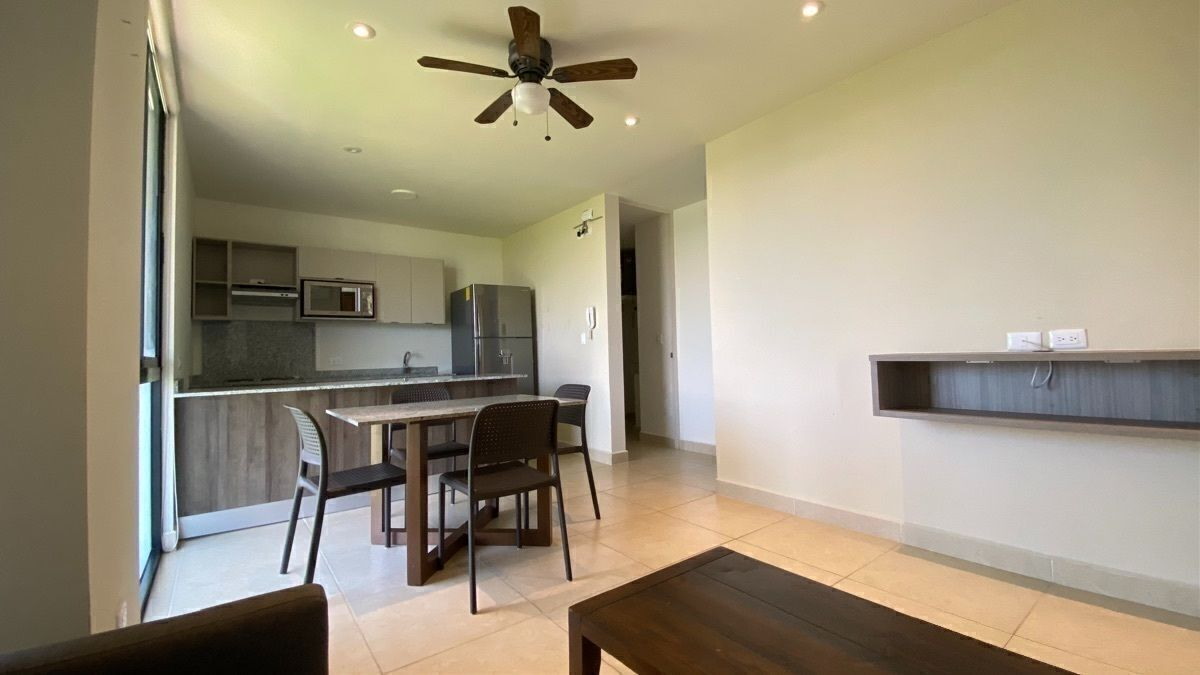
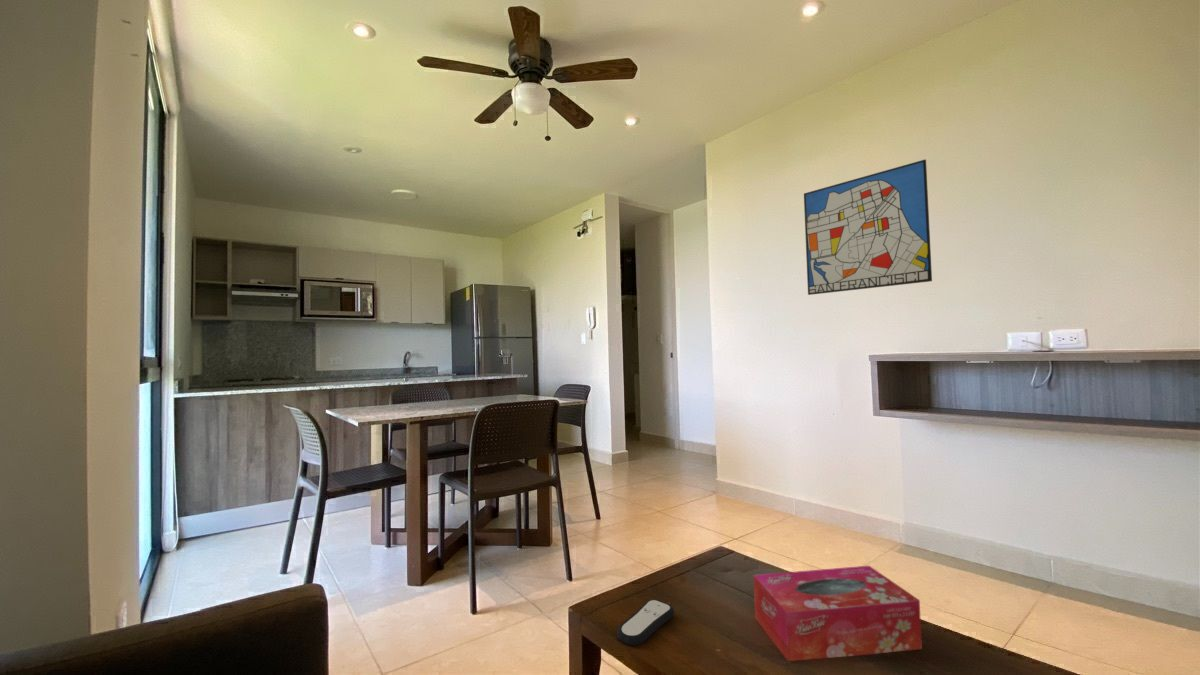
+ wall art (861, 233)
+ remote control (645, 621)
+ tissue box (832, 609)
